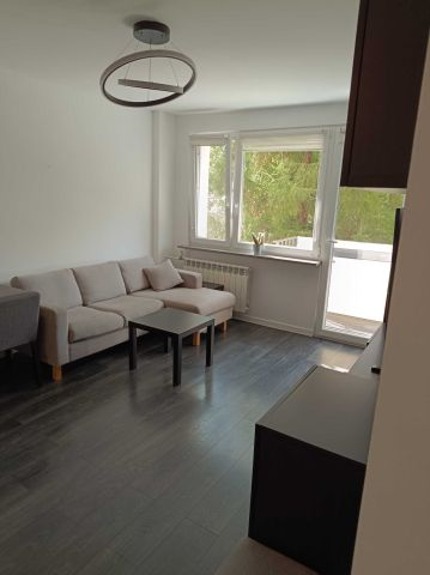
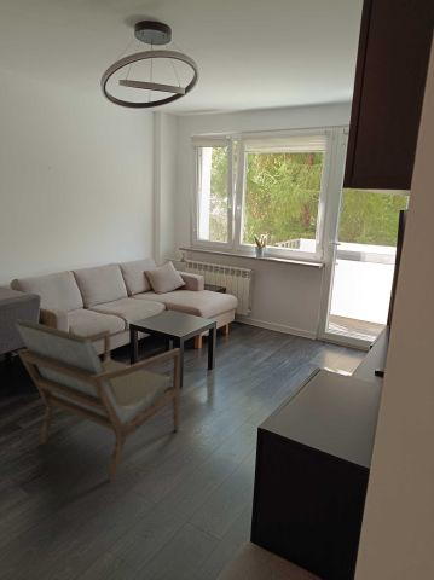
+ armchair (102, 379)
